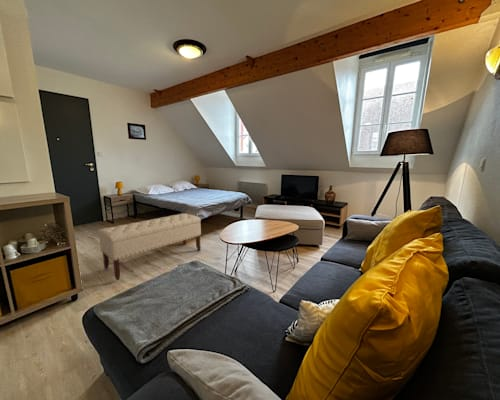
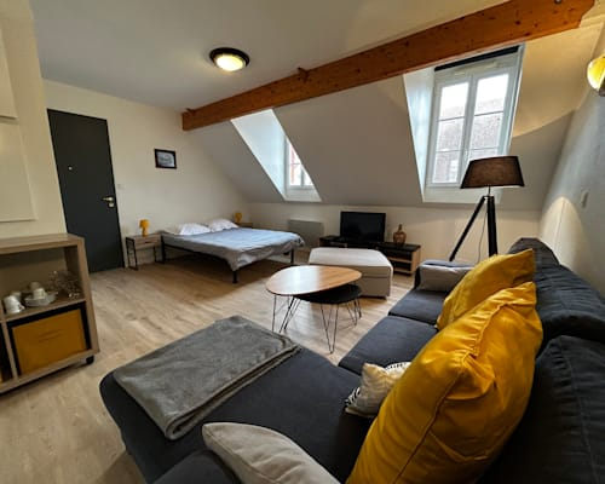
- bench (155, 240)
